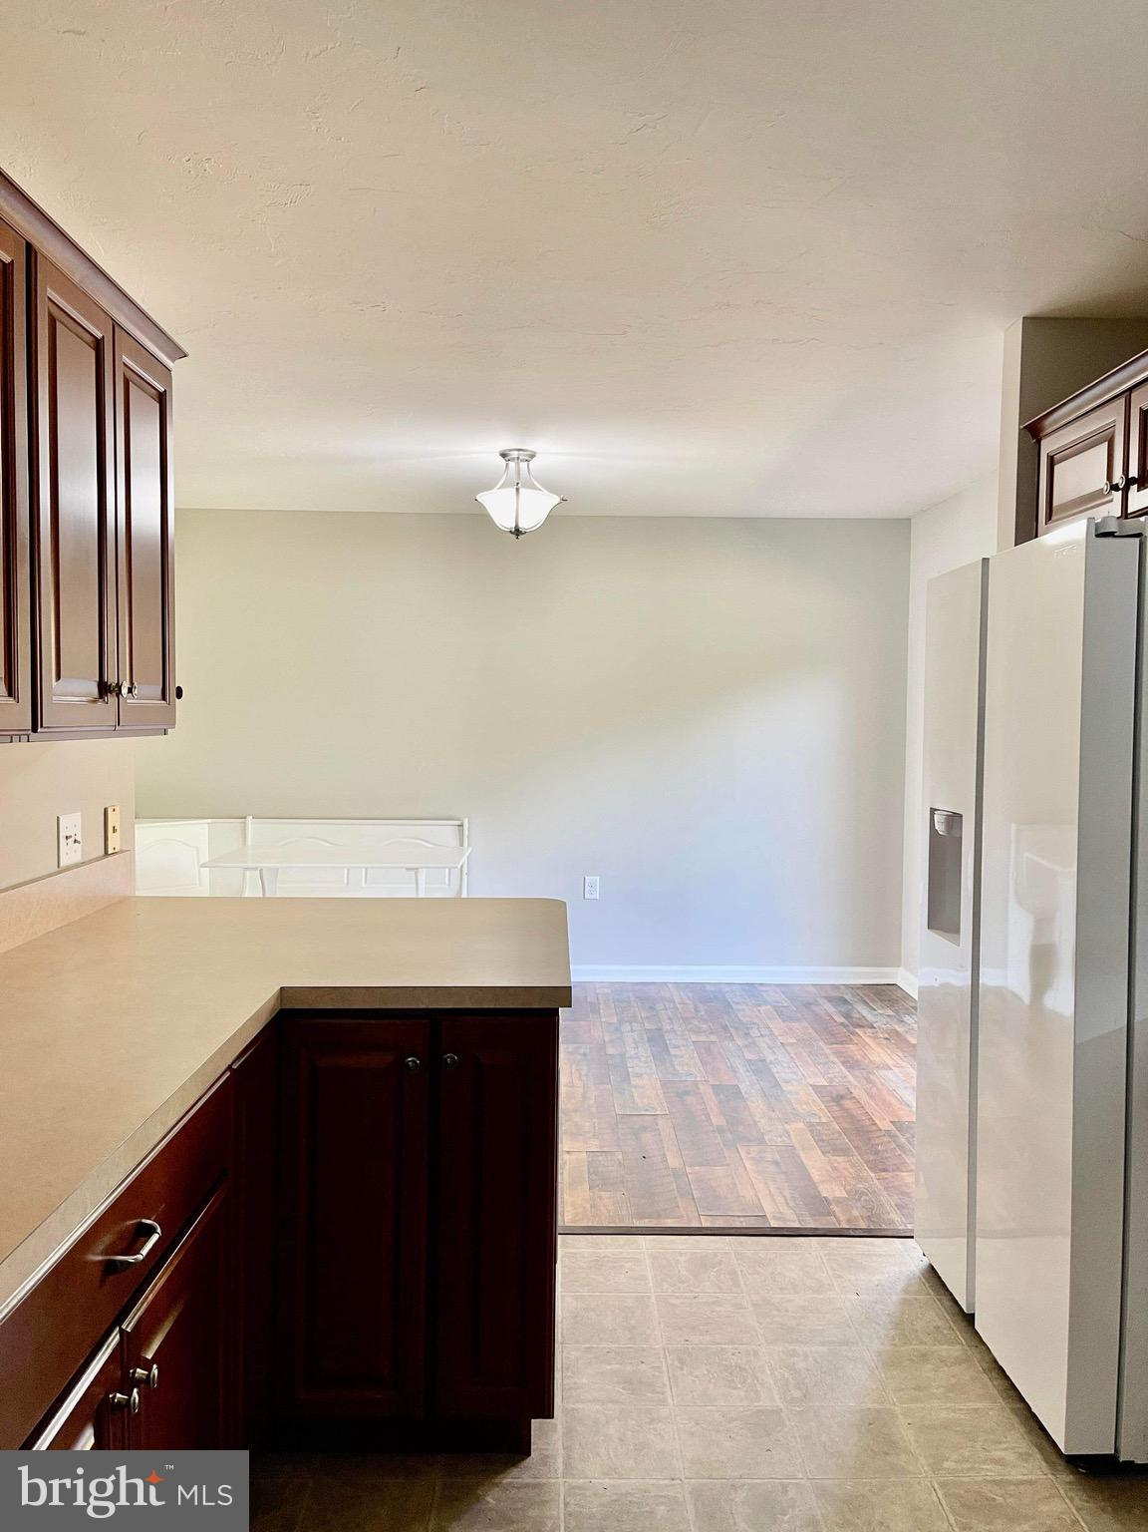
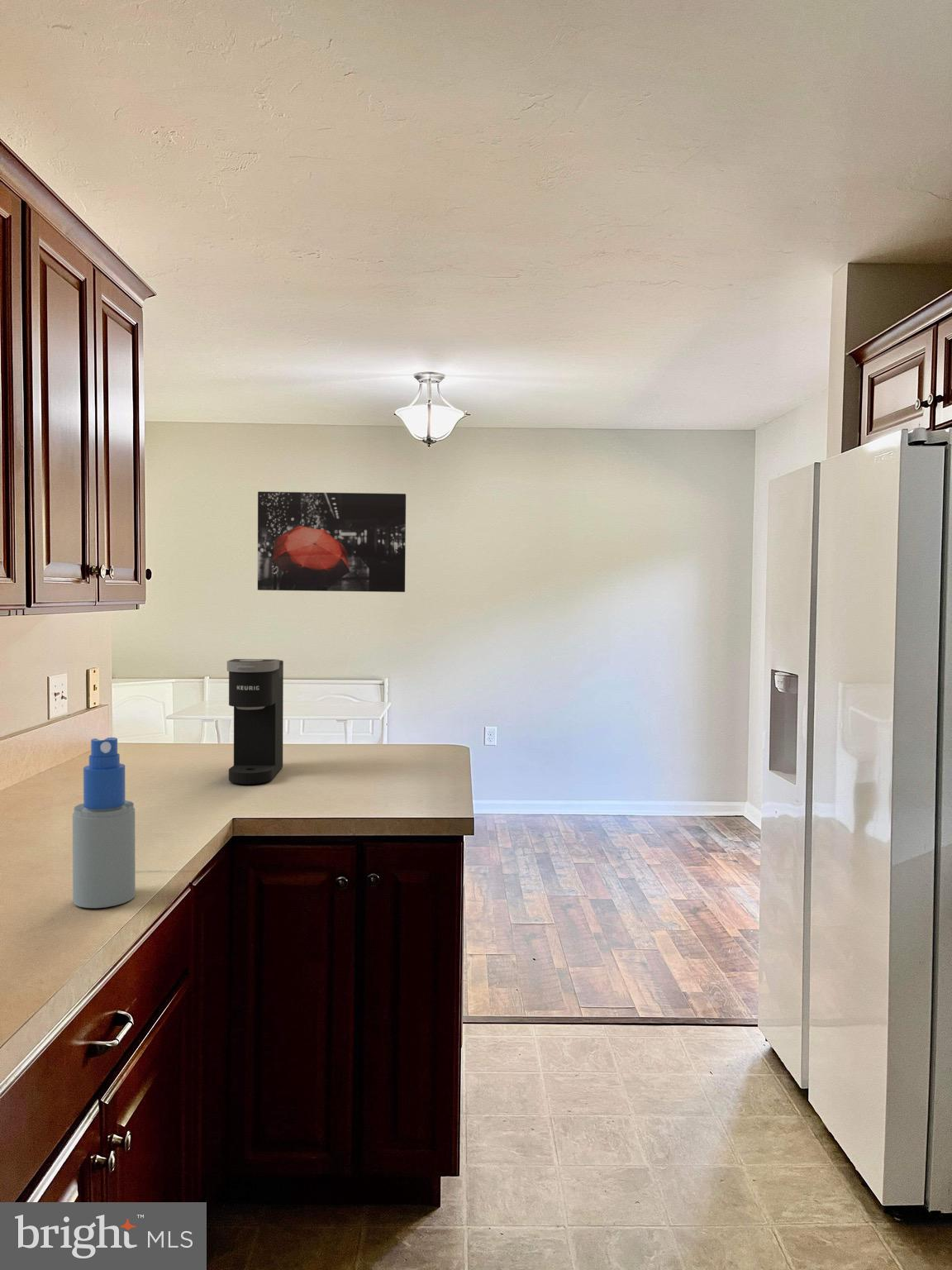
+ wall art (331, 542)
+ spray bottle (104, 818)
+ coffee maker (256, 716)
